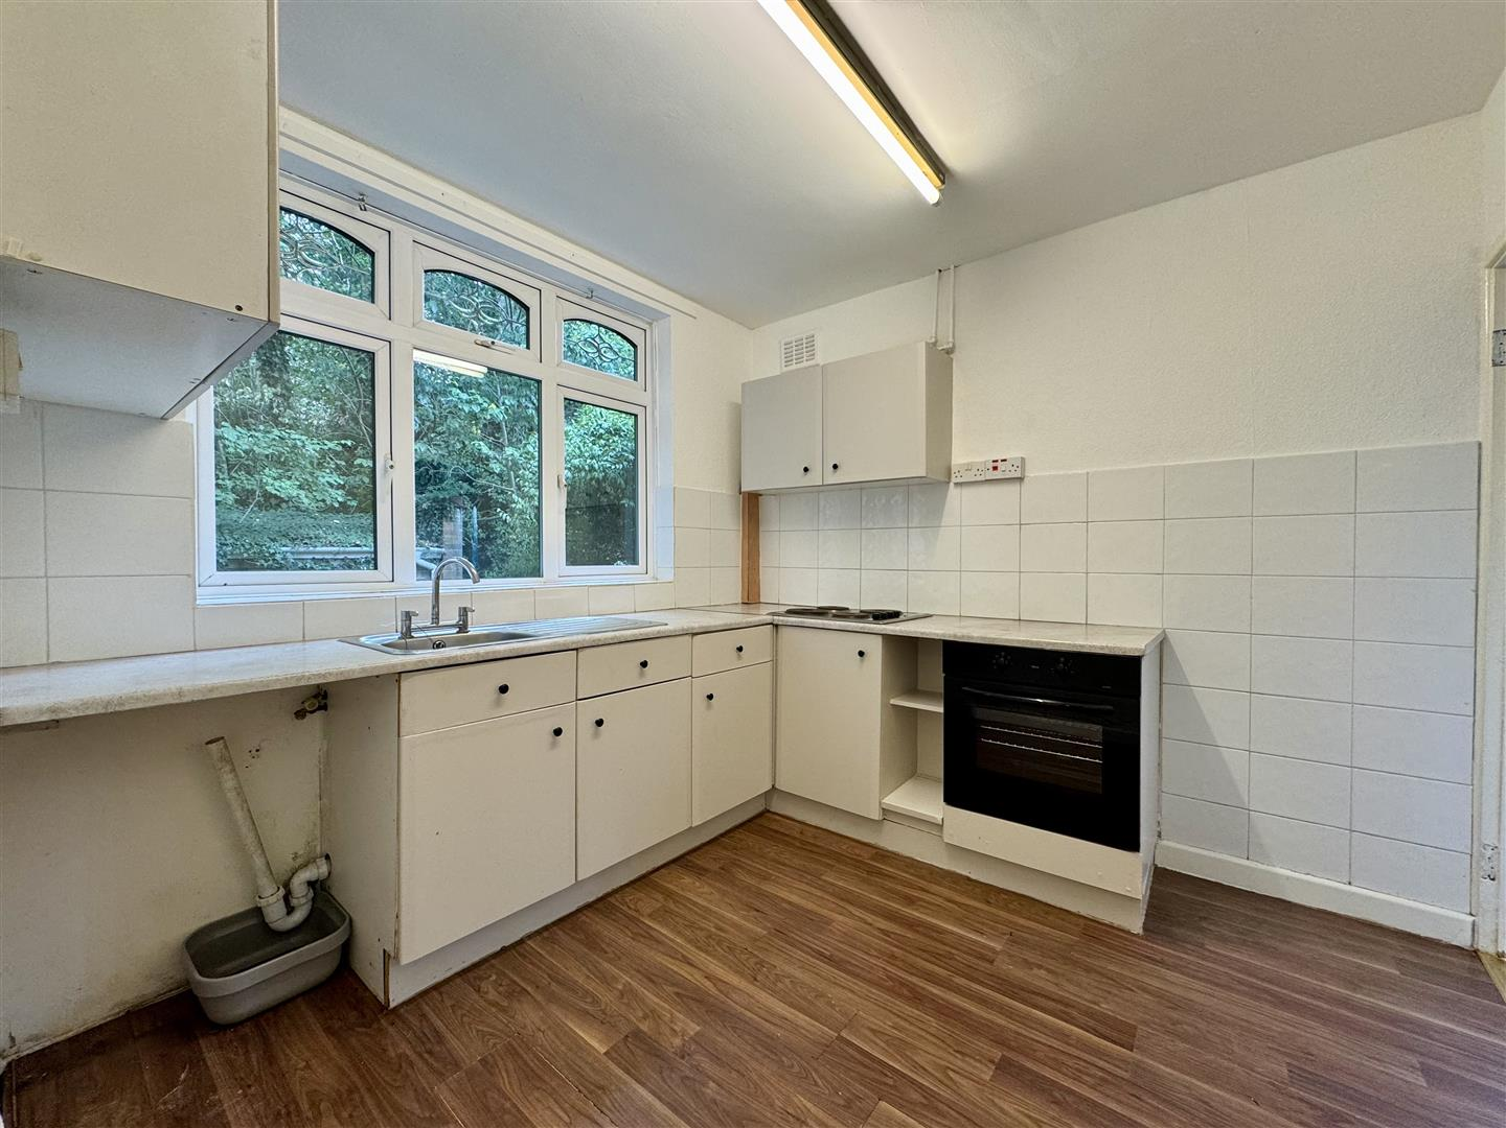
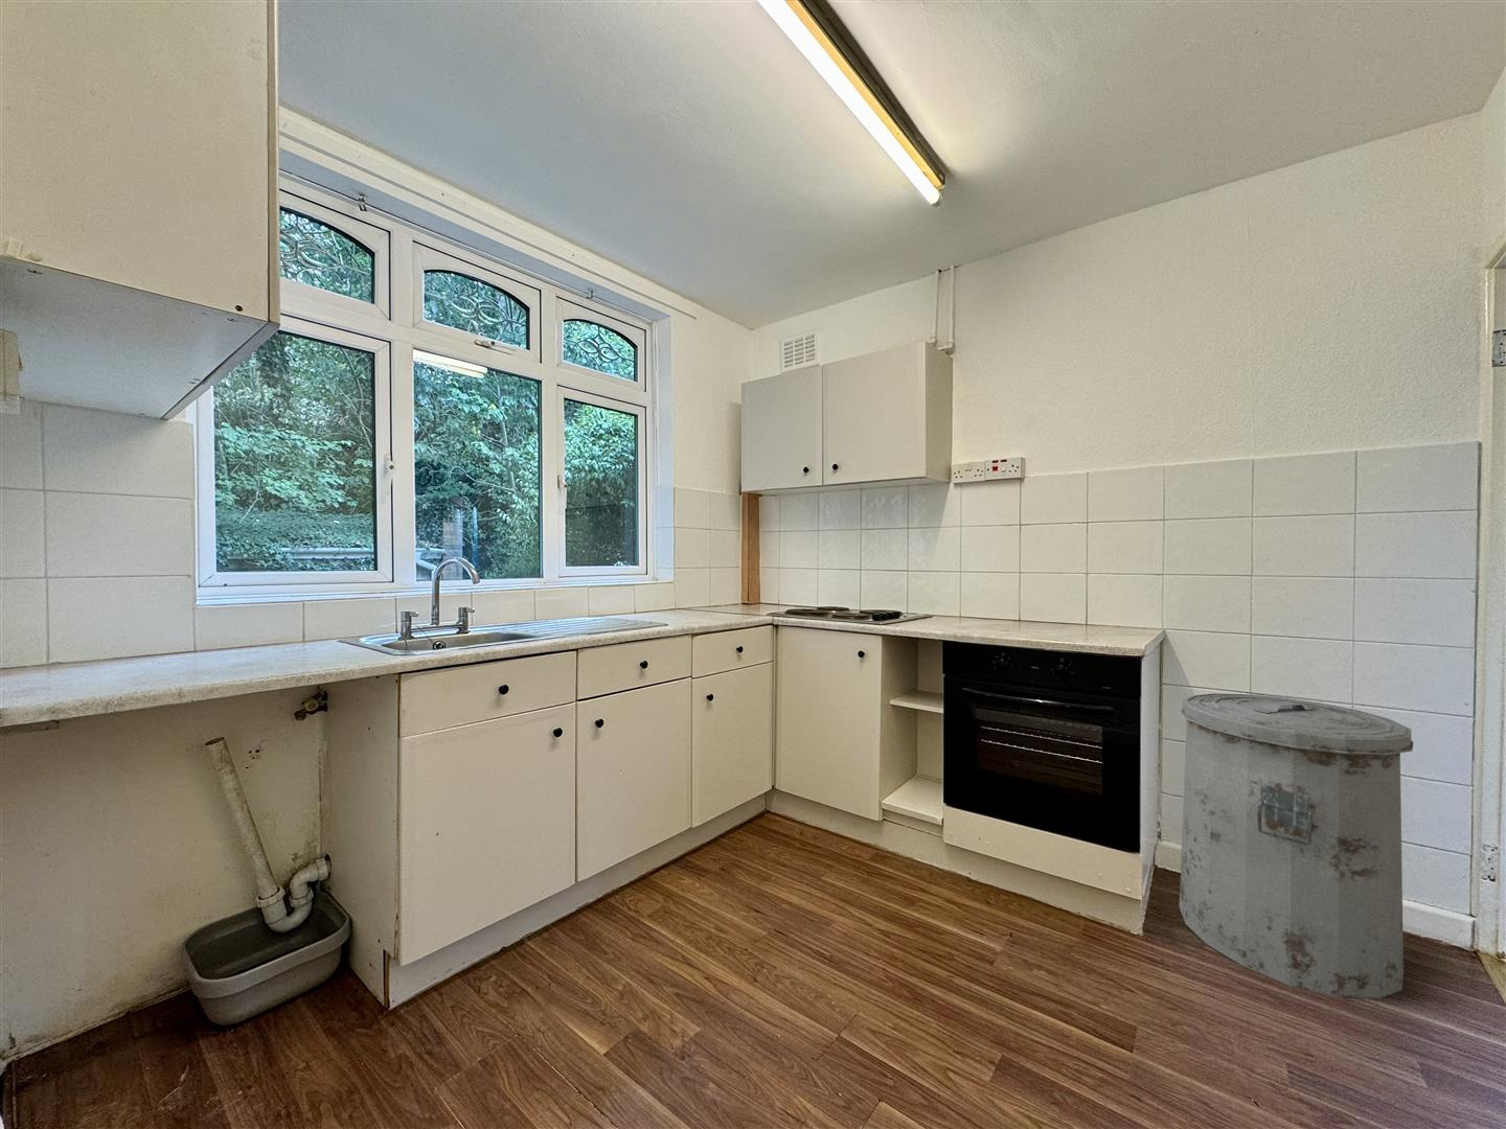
+ trash can (1284, 821)
